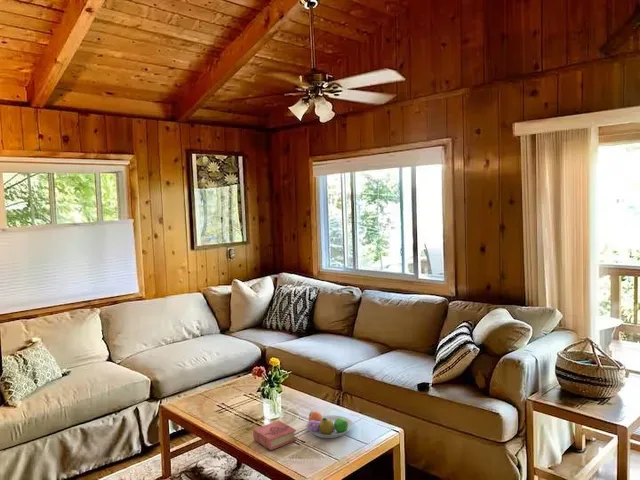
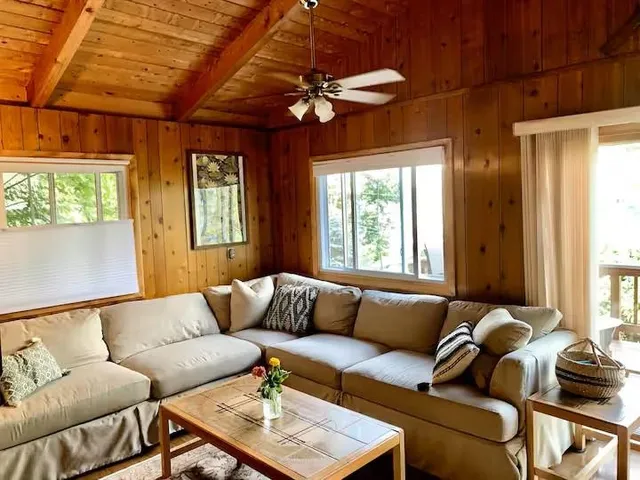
- fruit bowl (330, 421)
- book (274, 434)
